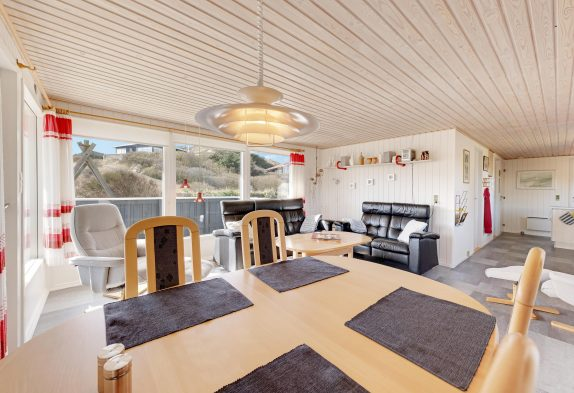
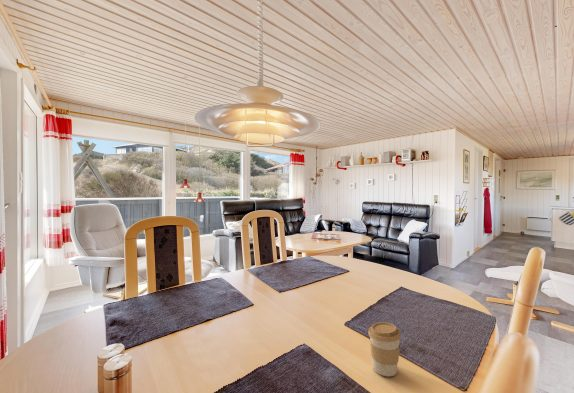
+ coffee cup (384, 347)
